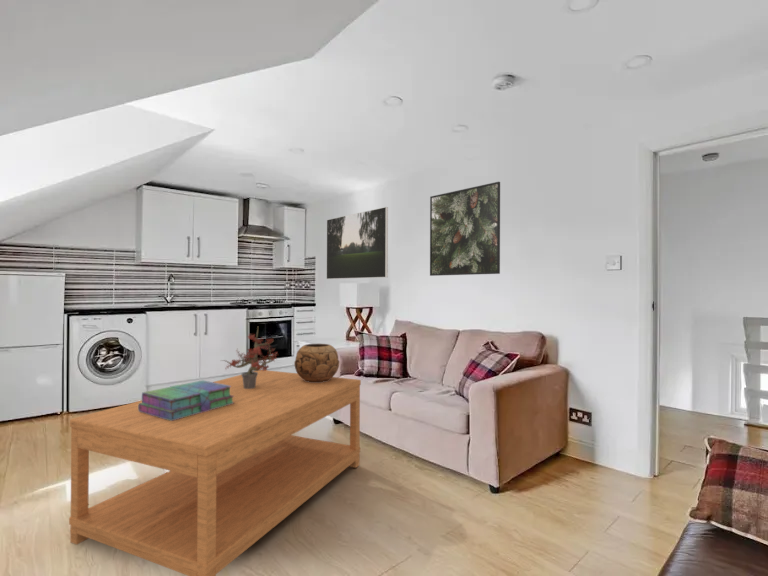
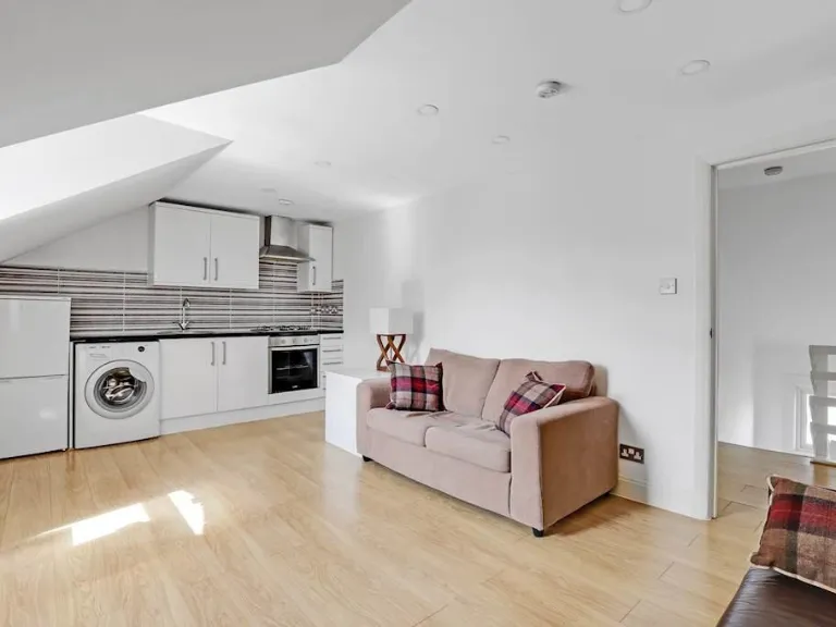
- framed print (354, 246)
- coffee table (241, 446)
- decorative bowl (317, 362)
- stack of books (187, 397)
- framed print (462, 232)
- potted plant (252, 354)
